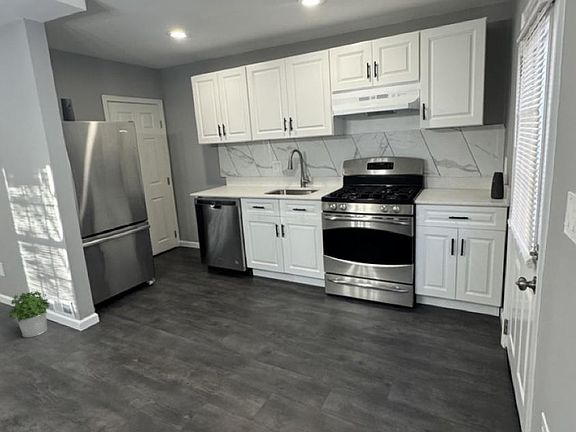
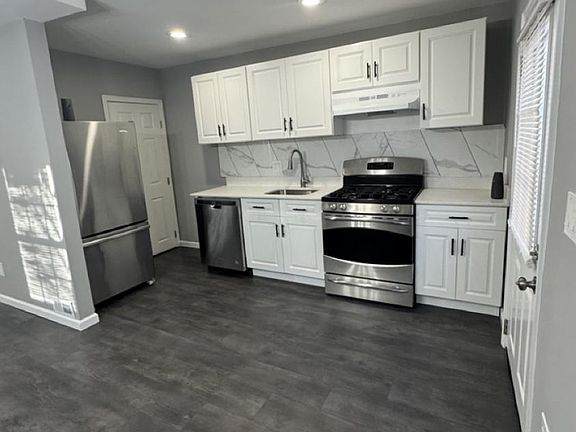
- potted plant (28, 313)
